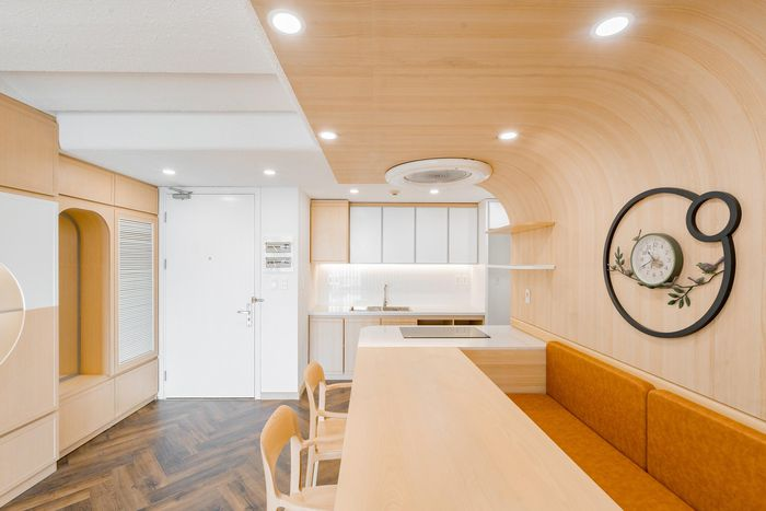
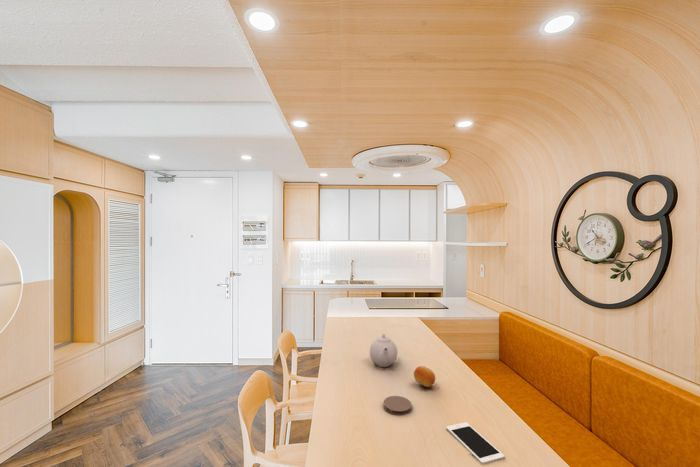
+ coaster (397, 405)
+ fruit (424, 376)
+ teapot (383, 348)
+ cell phone (473, 441)
